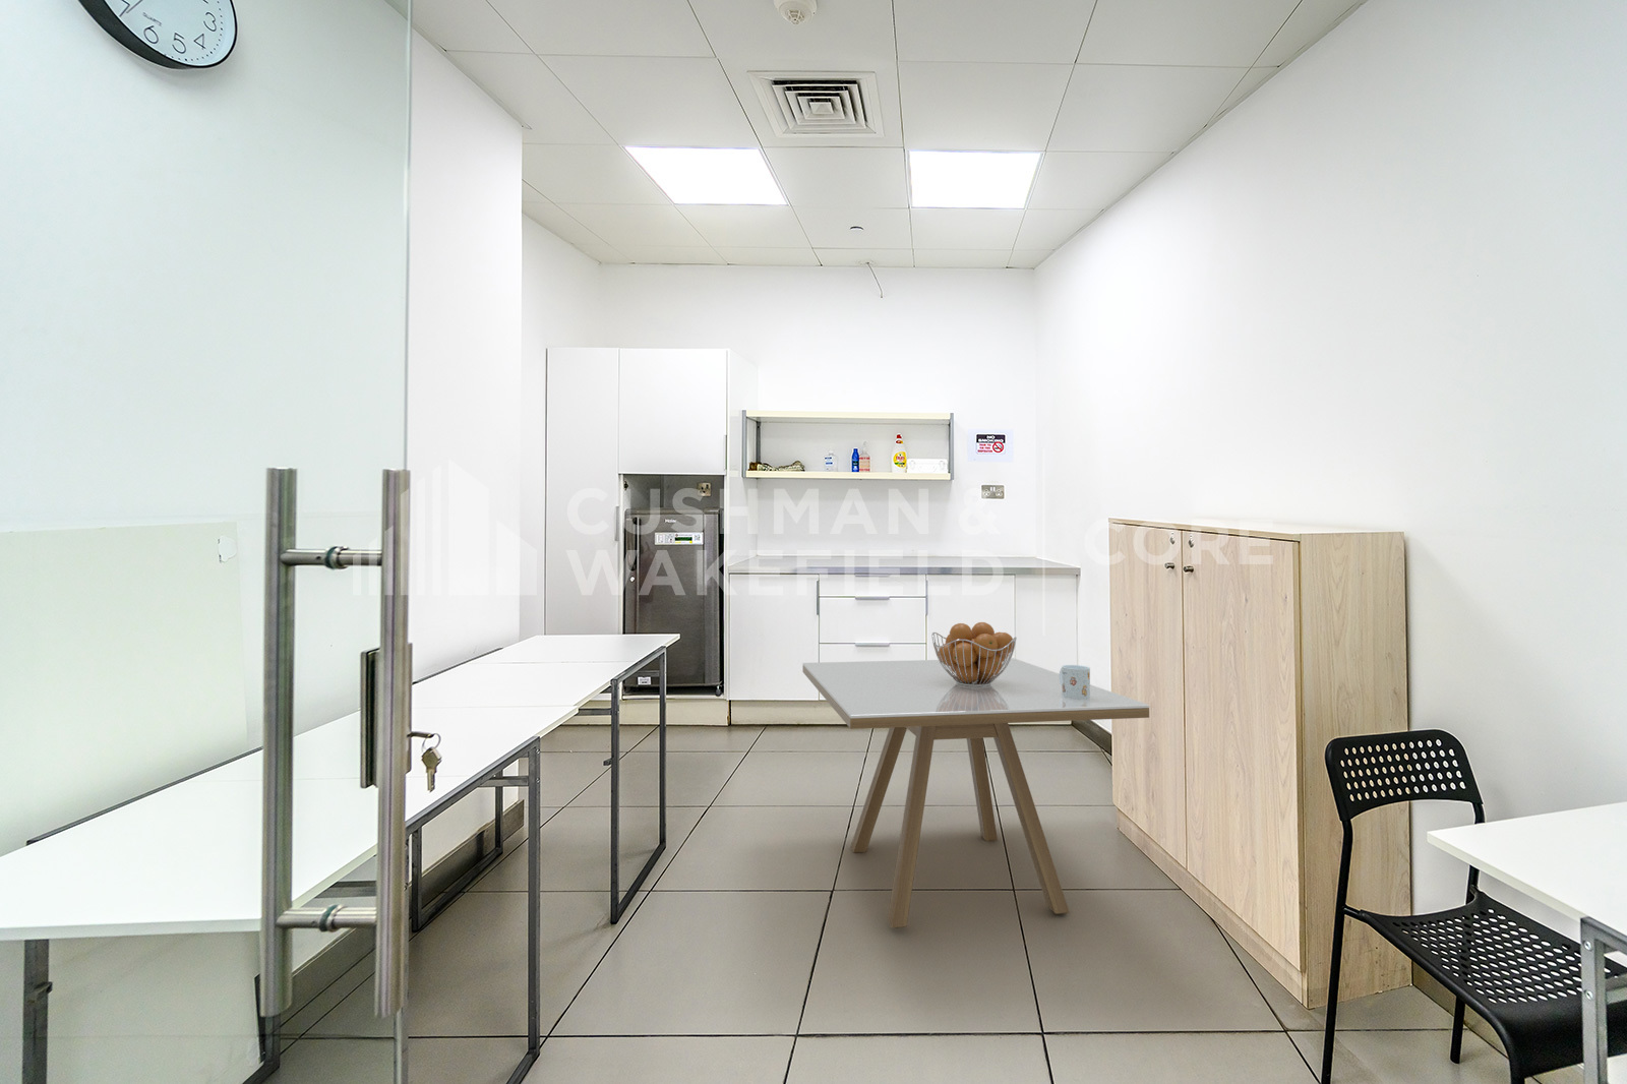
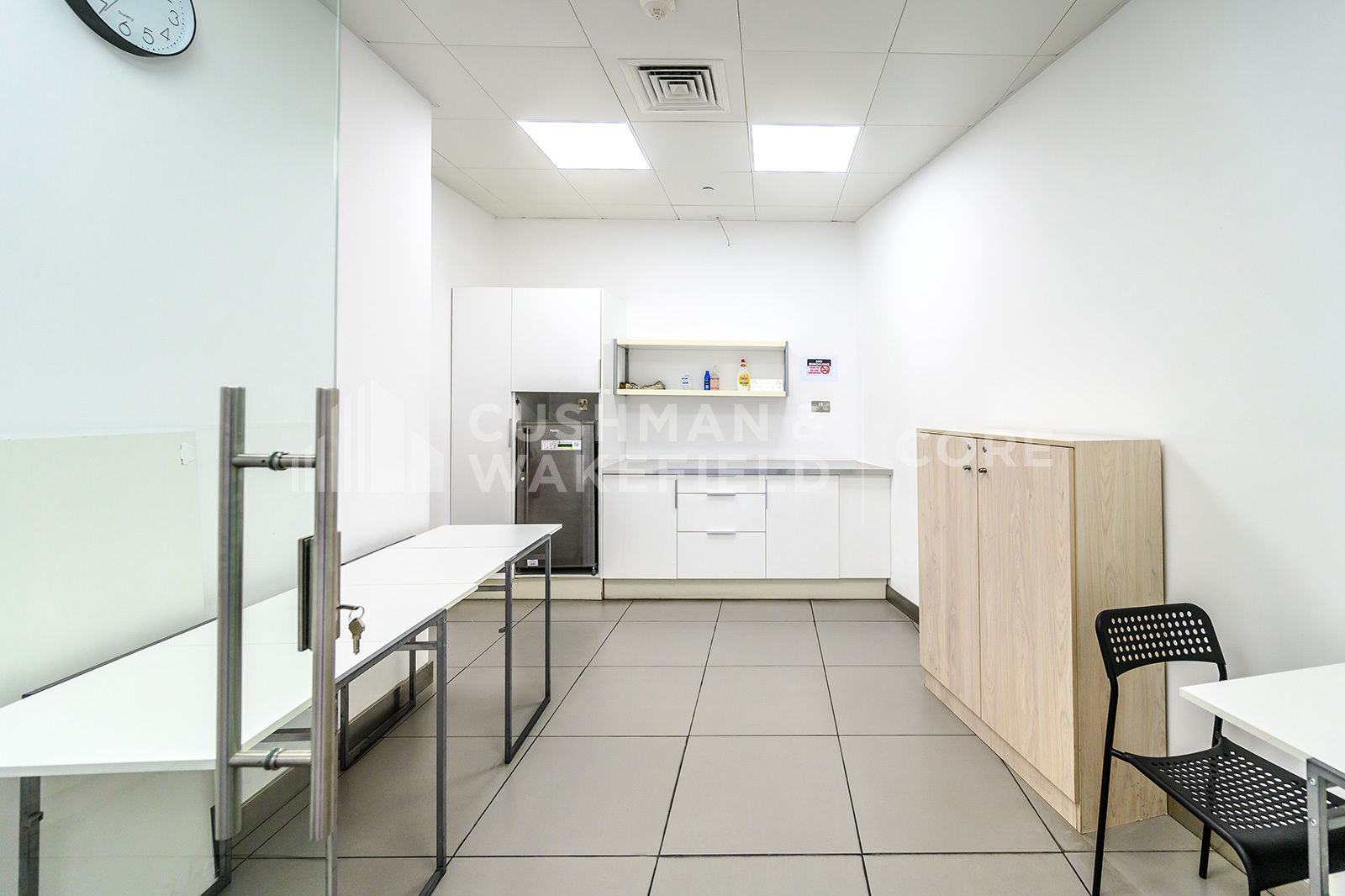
- mug (1072, 679)
- fruit basket (973, 652)
- dining table (928, 773)
